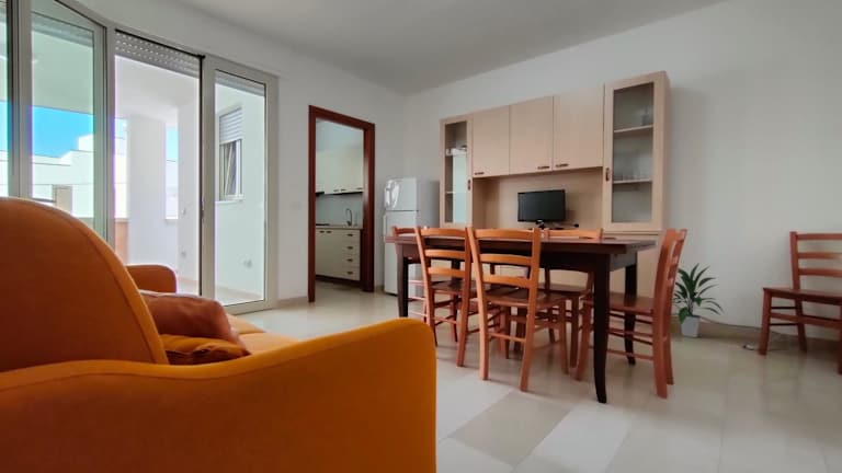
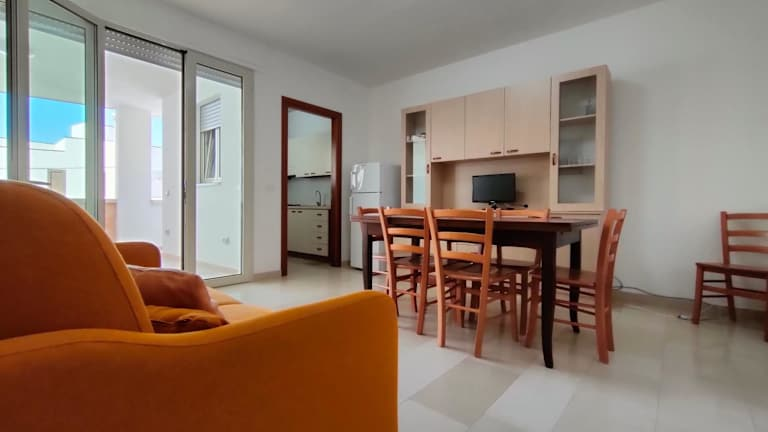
- indoor plant (689, 298)
